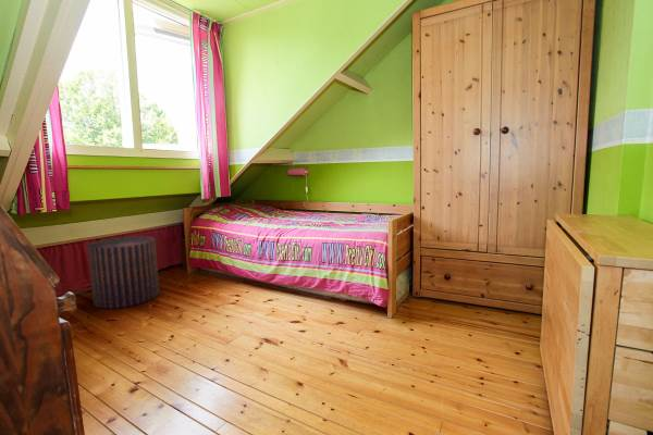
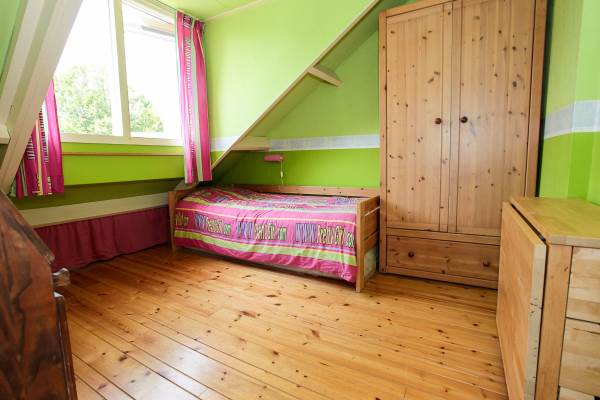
- pouf (125, 270)
